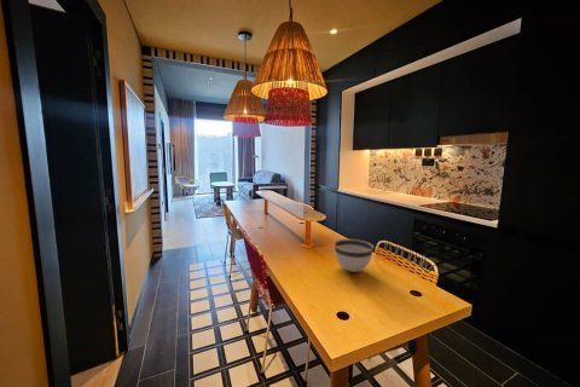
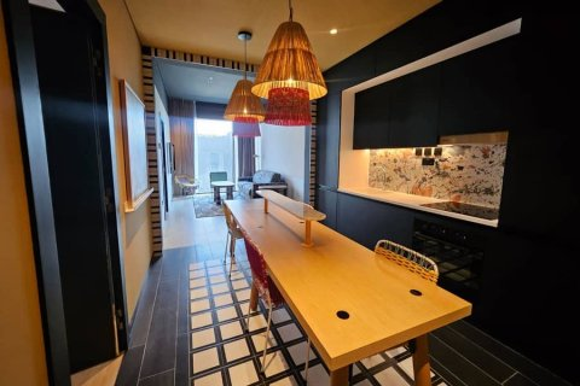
- bowl (352, 256)
